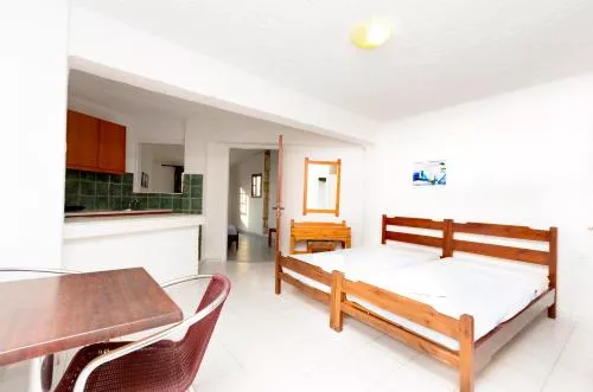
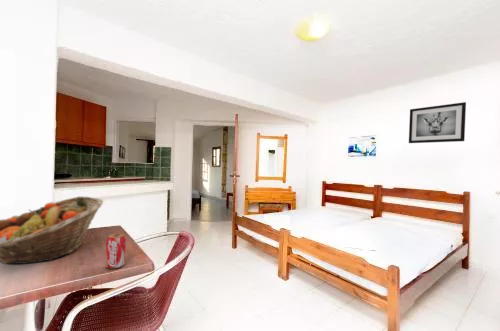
+ wall art (435, 124)
+ fruit basket (49, 225)
+ beverage can (115, 250)
